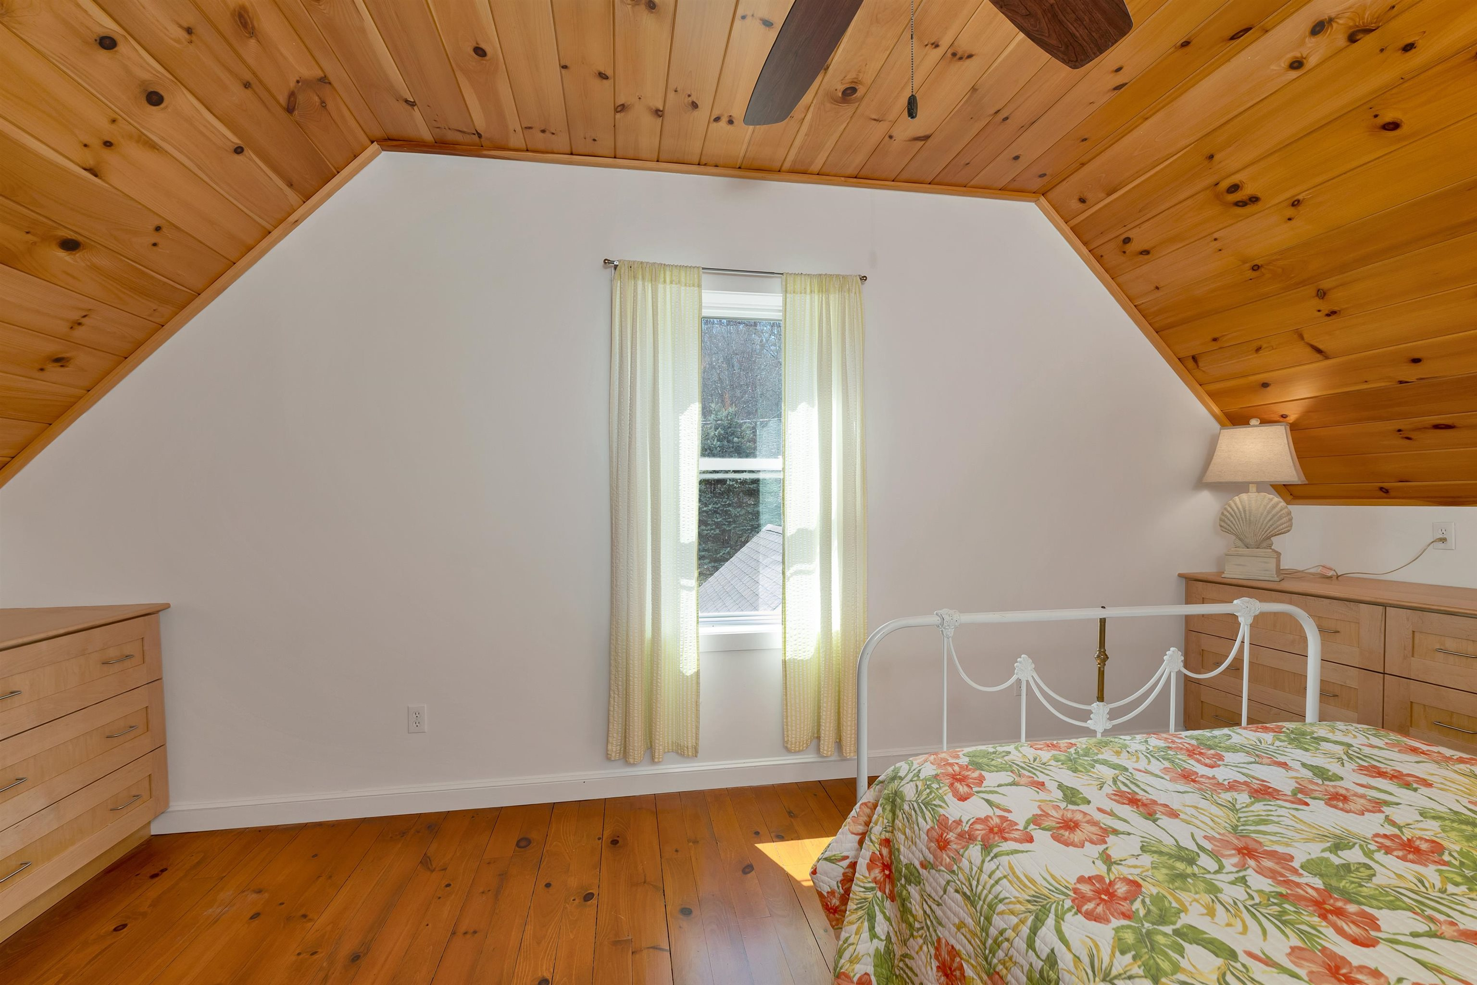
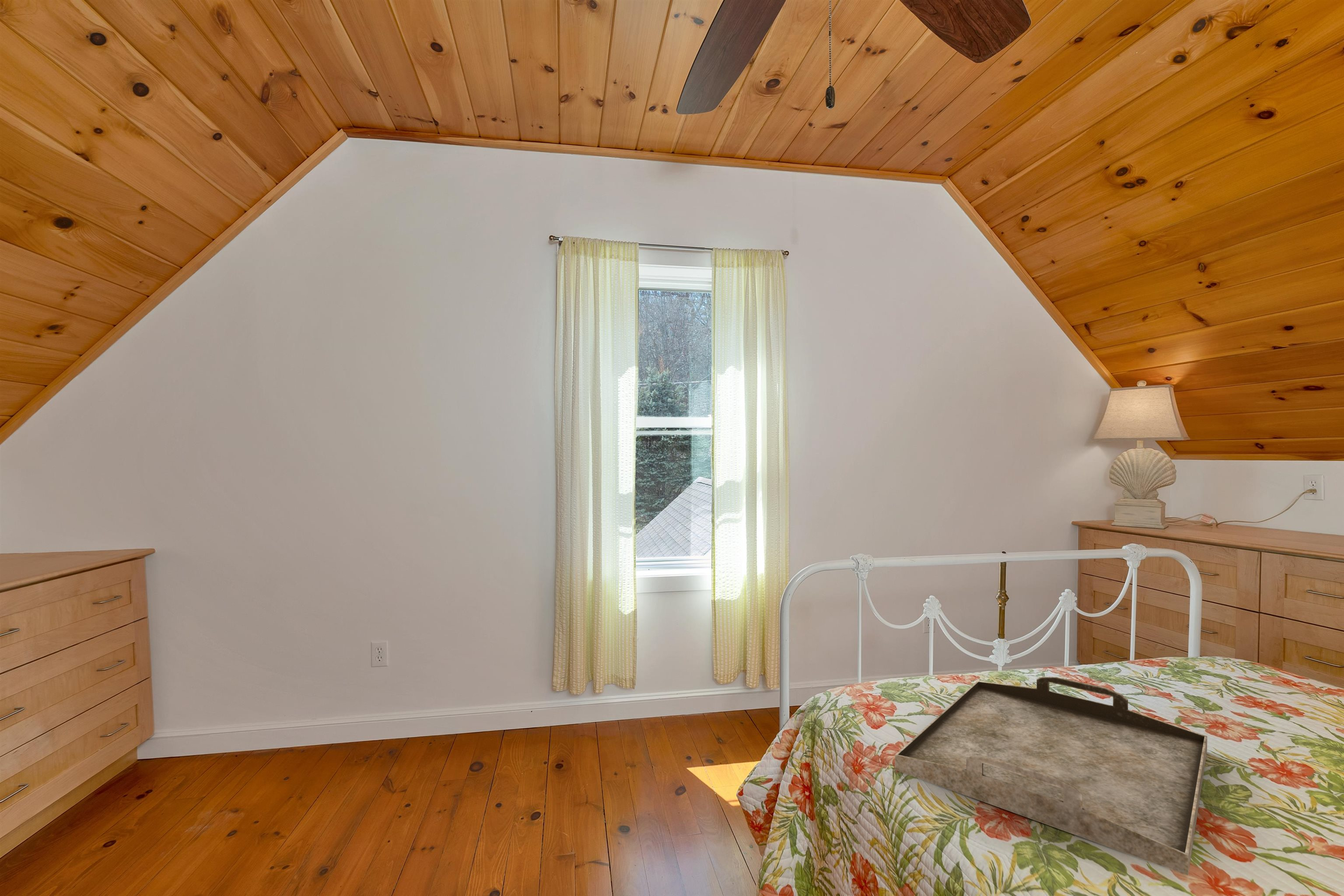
+ serving tray (1055, 739)
